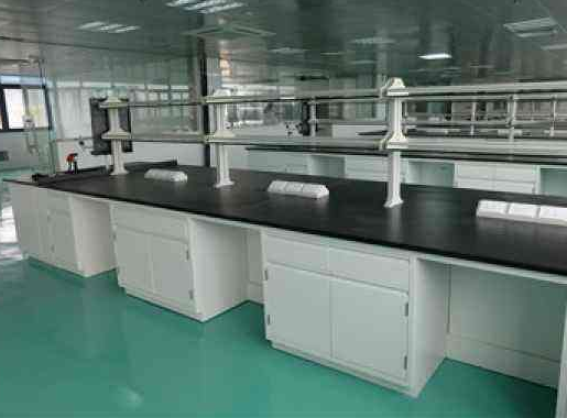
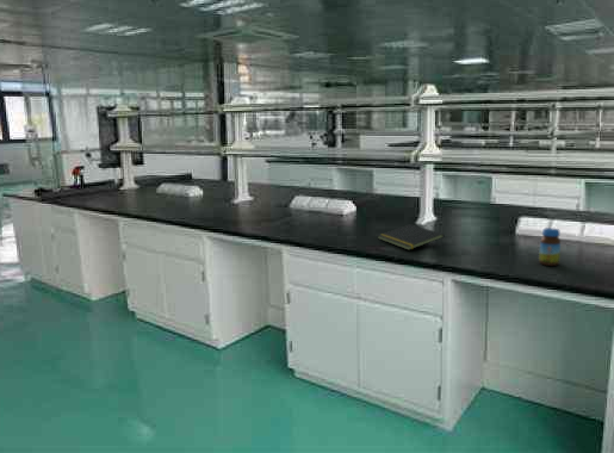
+ jar (550, 246)
+ notepad (409, 236)
